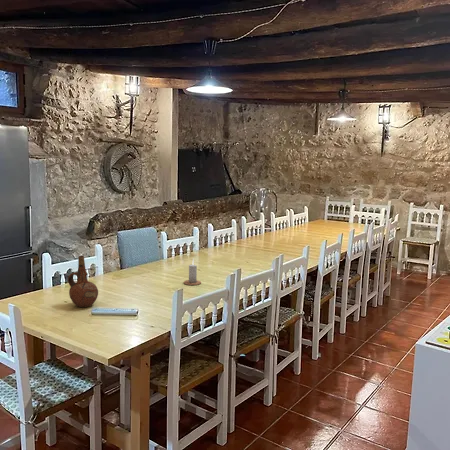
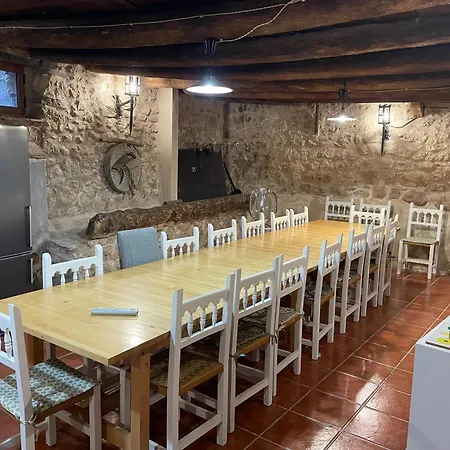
- candle (192, 270)
- ceramic pitcher (82, 280)
